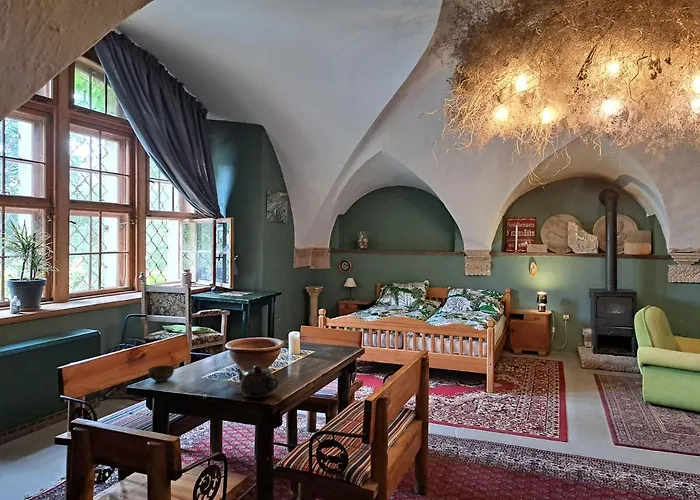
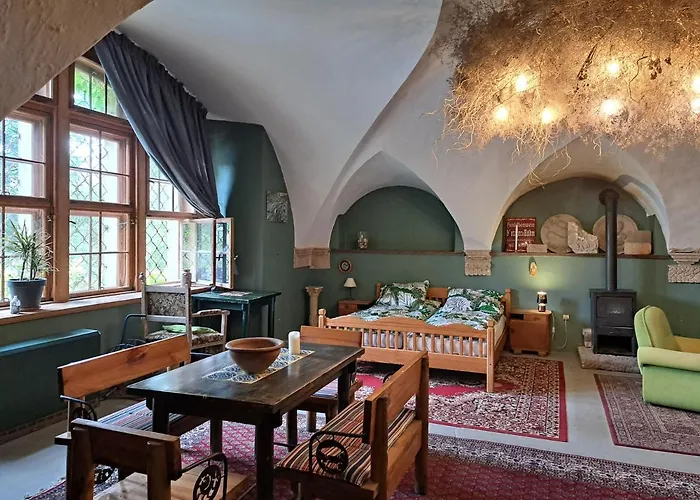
- cup (159, 375)
- teapot (256, 379)
